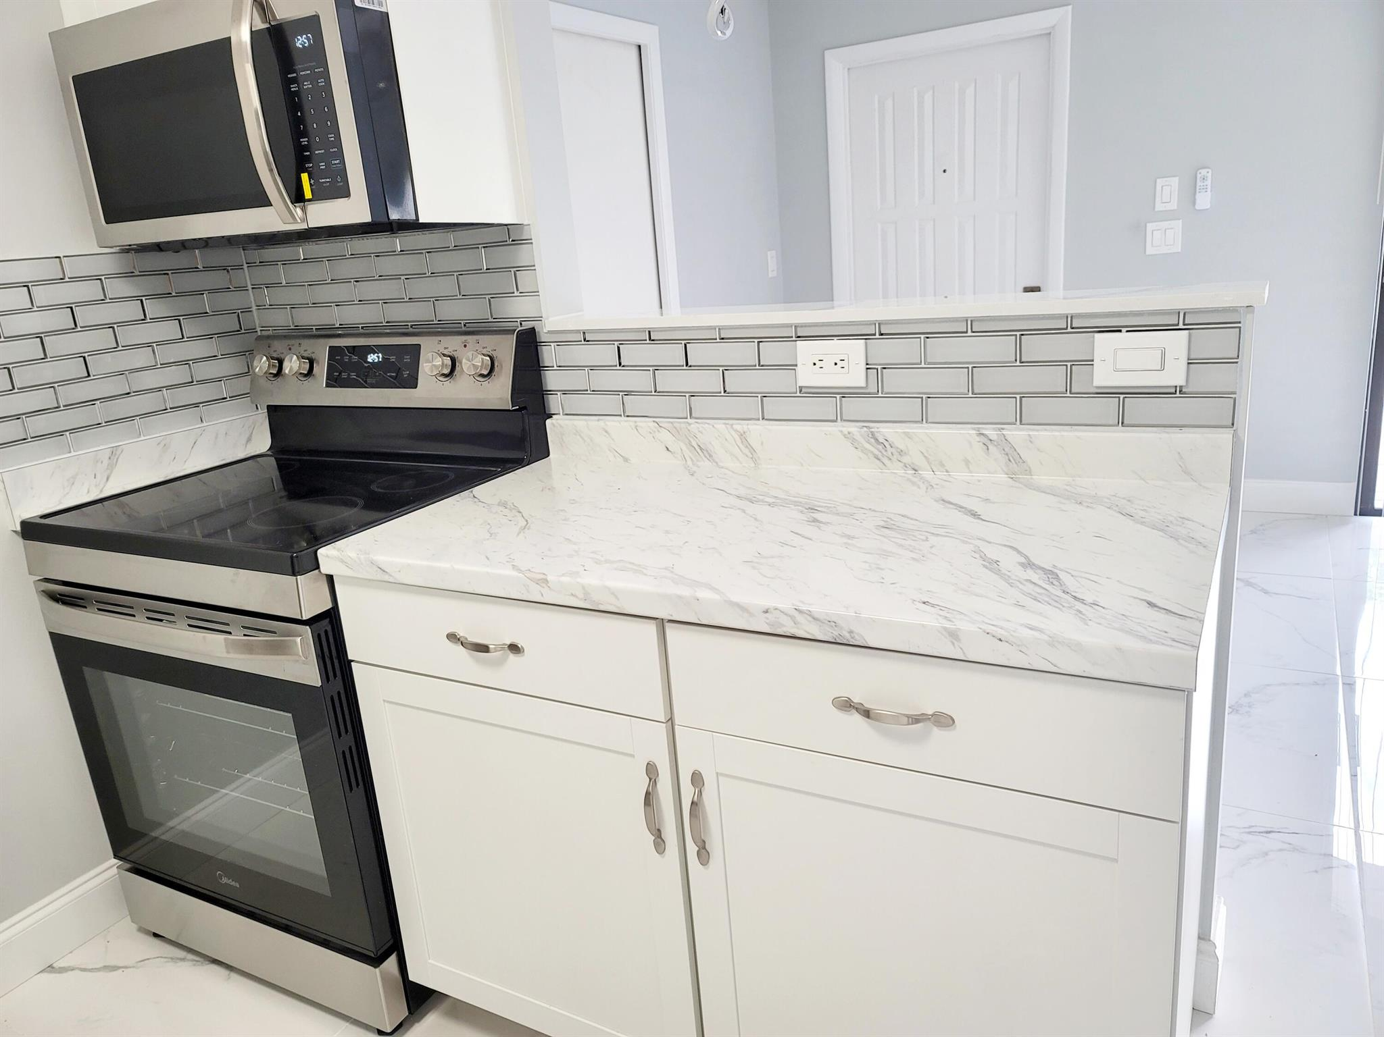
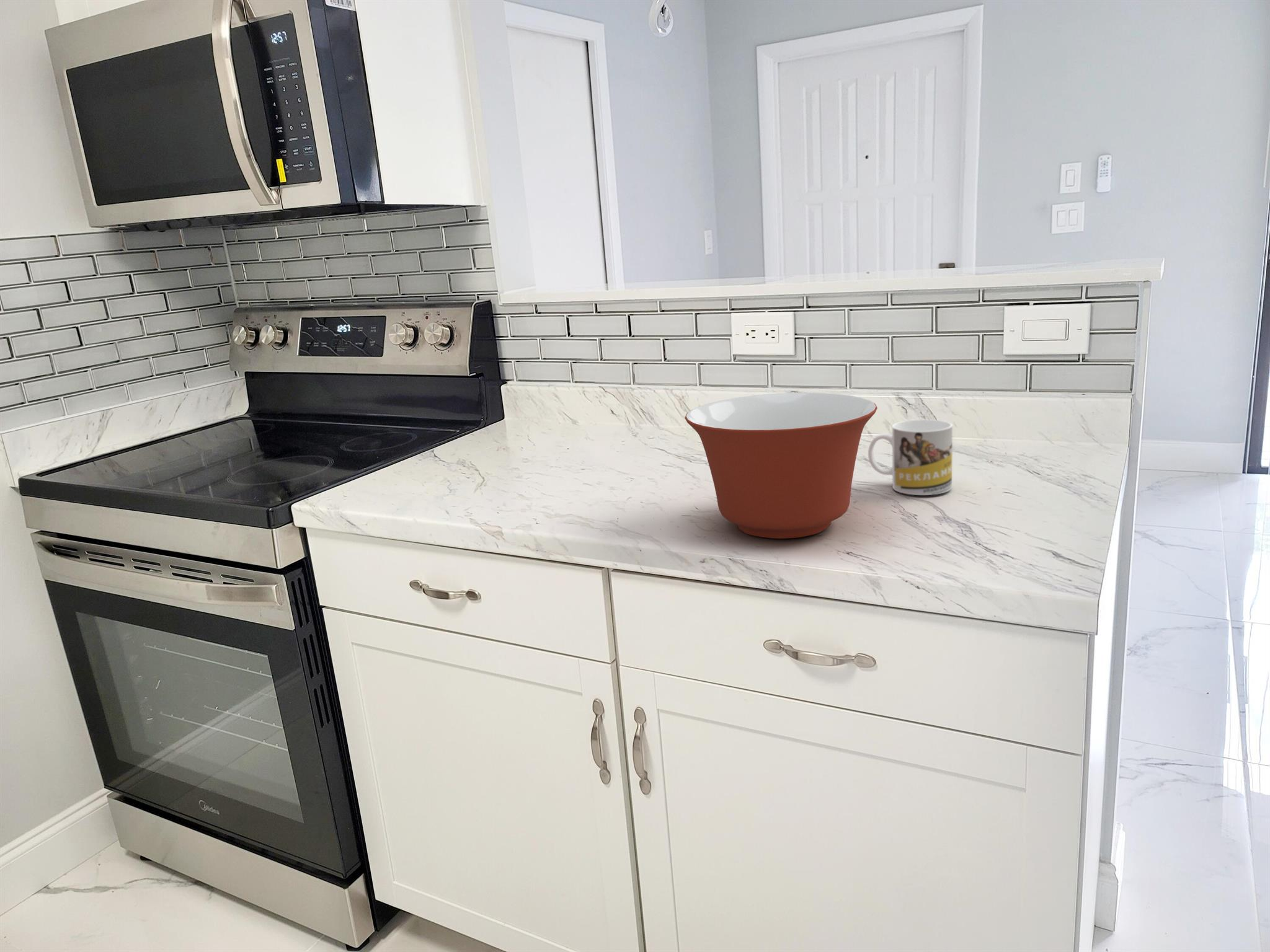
+ mixing bowl (781, 467)
+ mug (910, 456)
